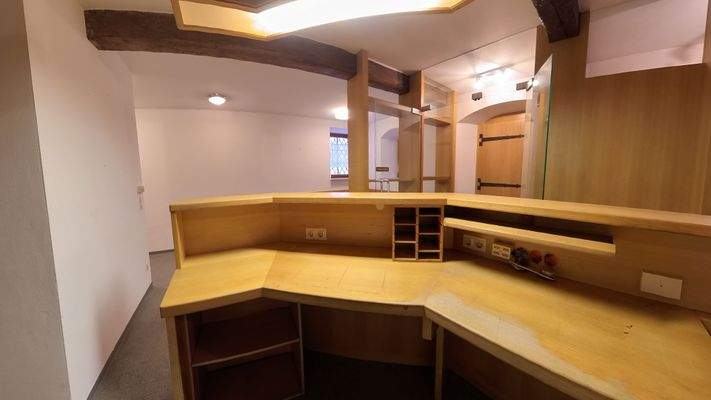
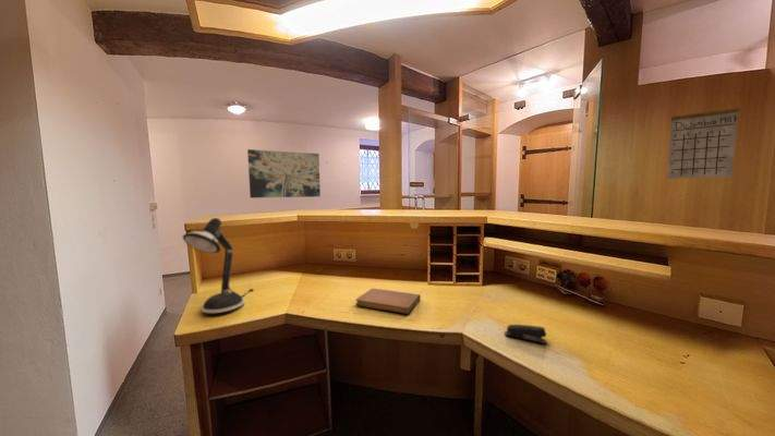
+ calendar (701, 137)
+ stapler (524, 330)
+ wall art (286, 174)
+ notebook (388, 299)
+ desk lamp (225, 262)
